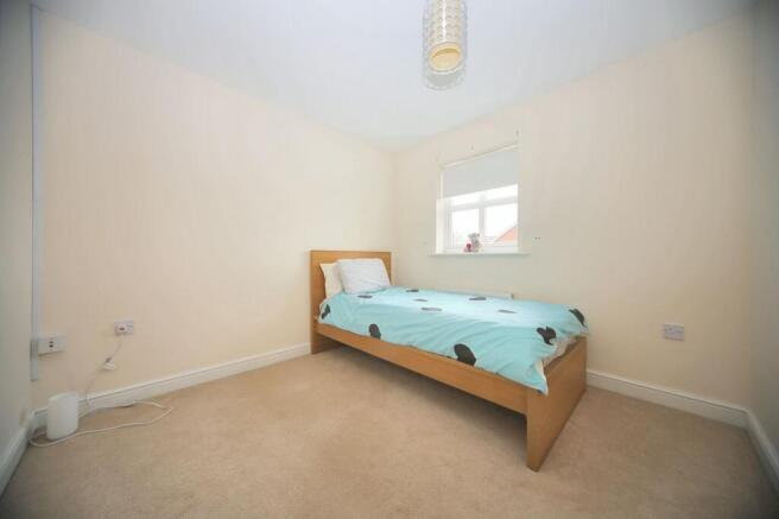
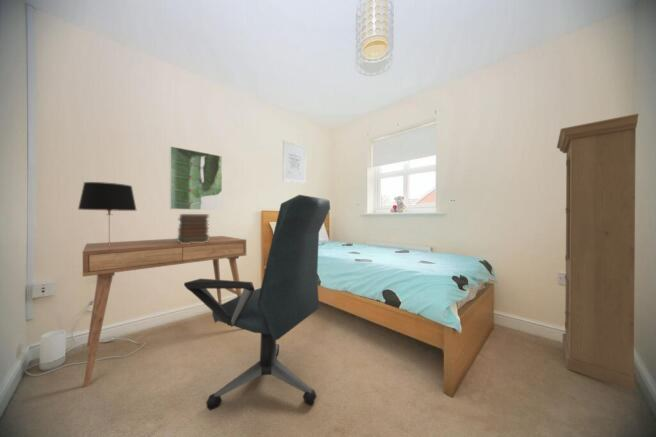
+ desk (168, 265)
+ book stack (193, 227)
+ table lamp (109, 215)
+ office chair (274, 292)
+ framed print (197, 180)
+ cabinet (588, 247)
+ wall art (294, 162)
